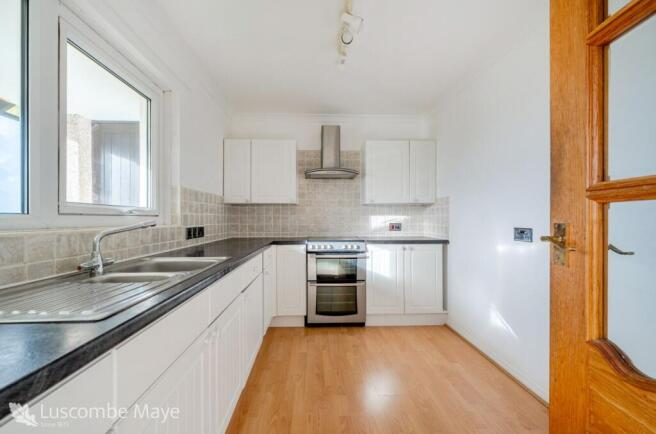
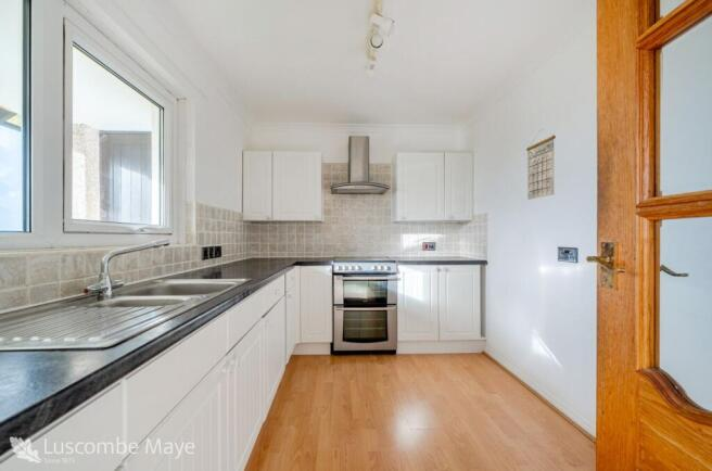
+ calendar (539, 163)
